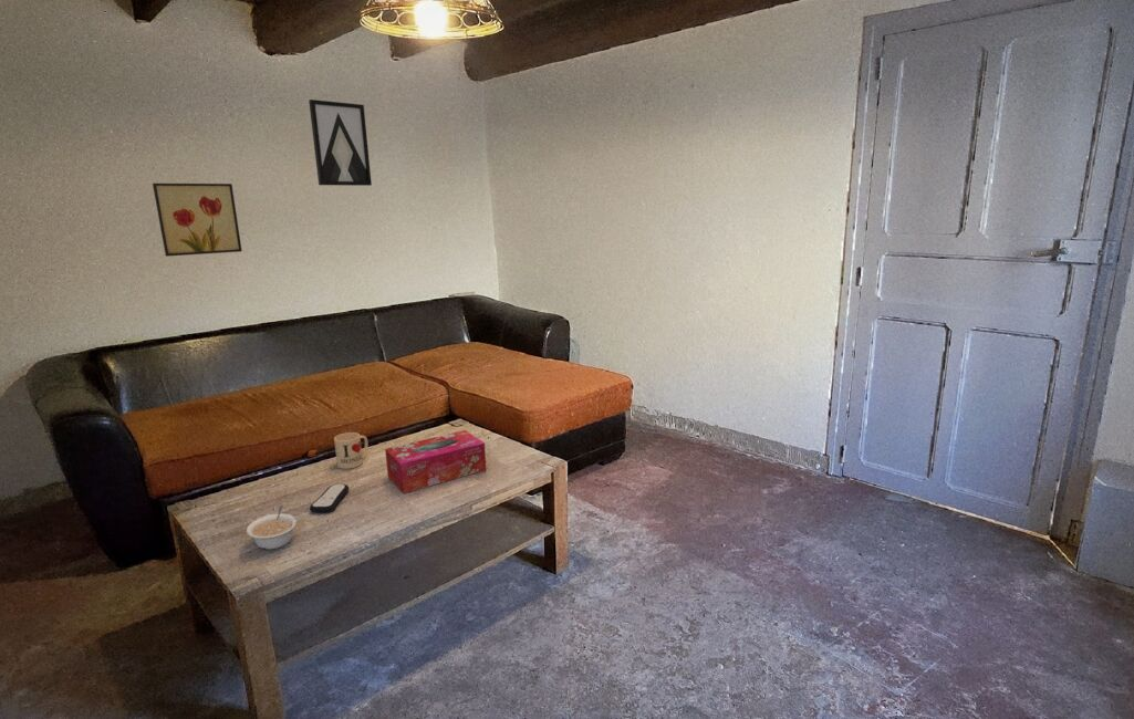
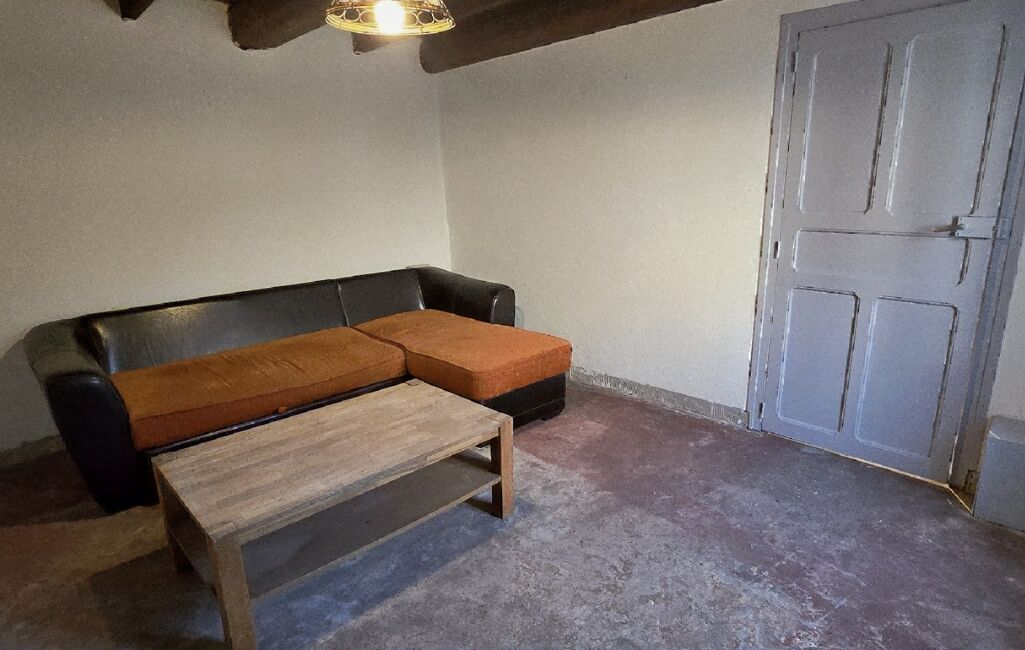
- wall art (341, 144)
- wall art (198, 219)
- remote control (331, 497)
- tissue box (436, 459)
- legume (272, 530)
- mug (353, 448)
